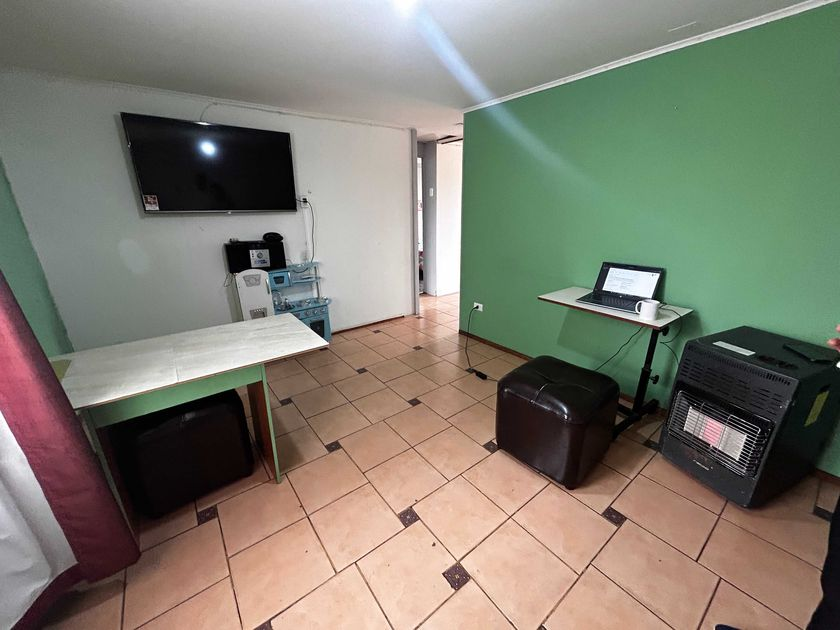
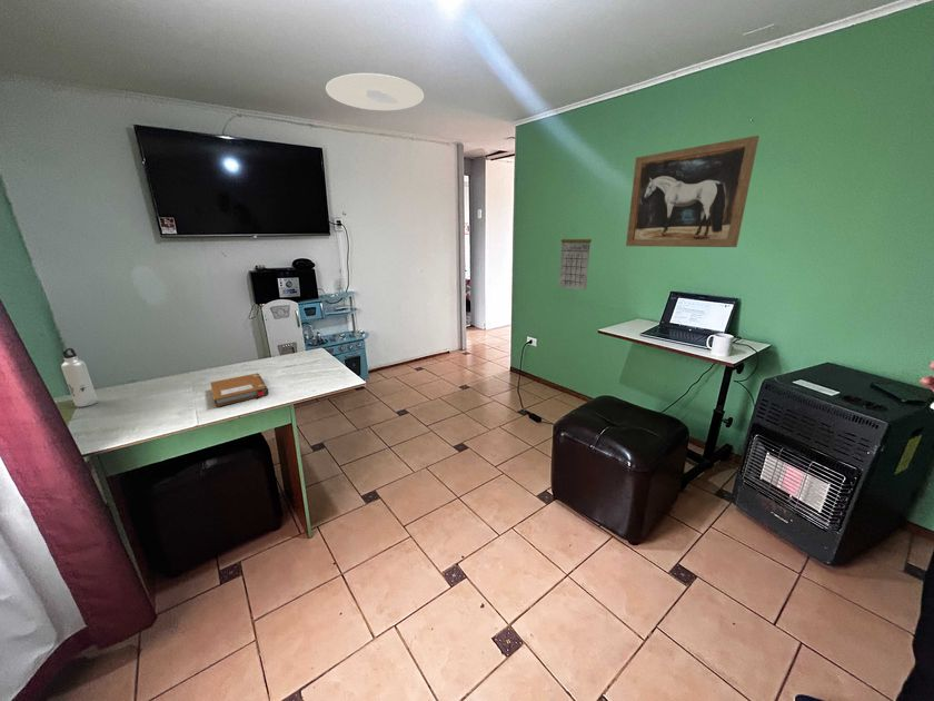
+ notebook (239, 388)
+ water bottle (77, 376)
+ ceiling light (376, 88)
+ wall art (683, 199)
+ calendar (574, 258)
